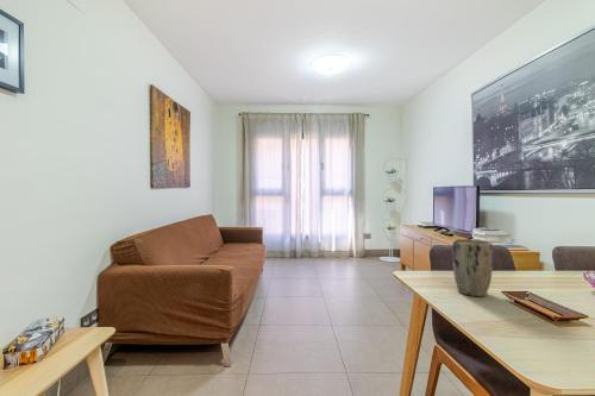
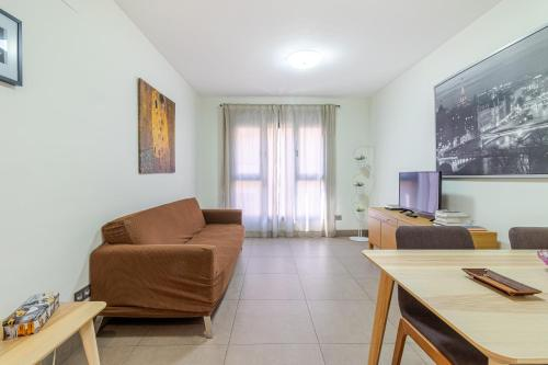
- plant pot (471, 266)
